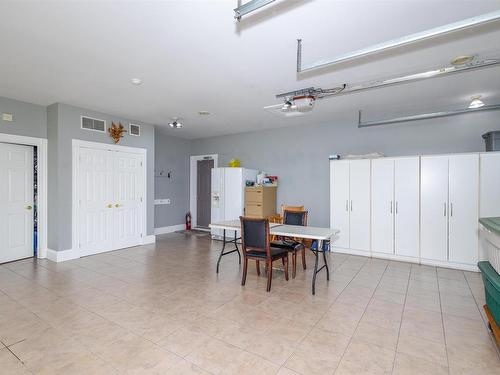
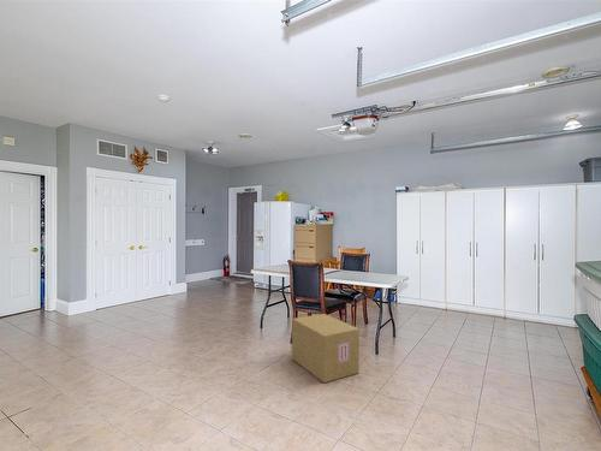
+ cardboard box (323, 344)
